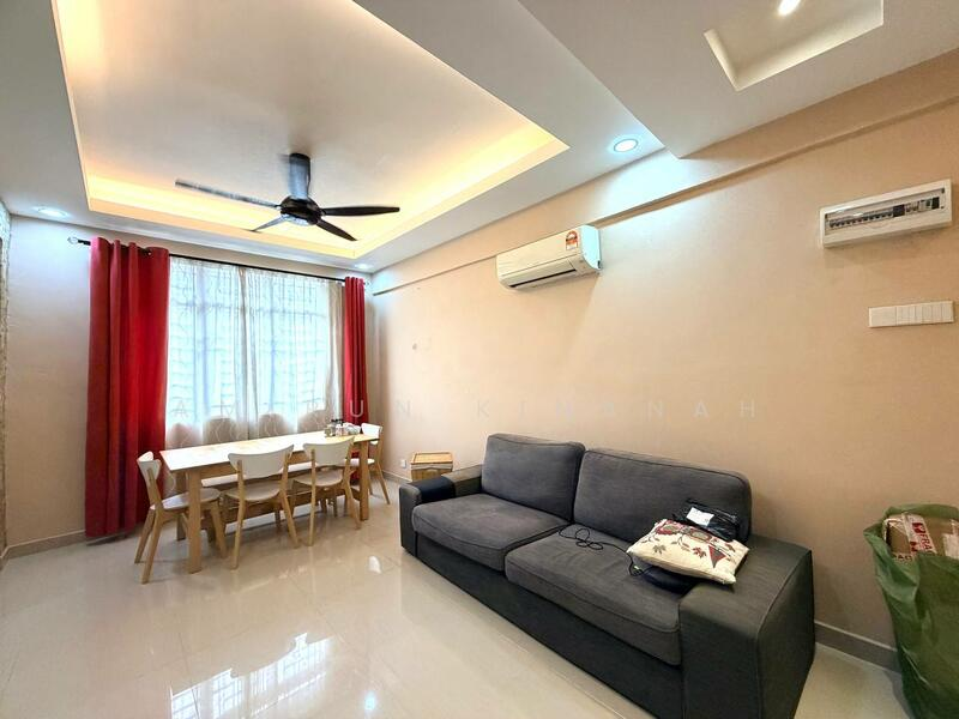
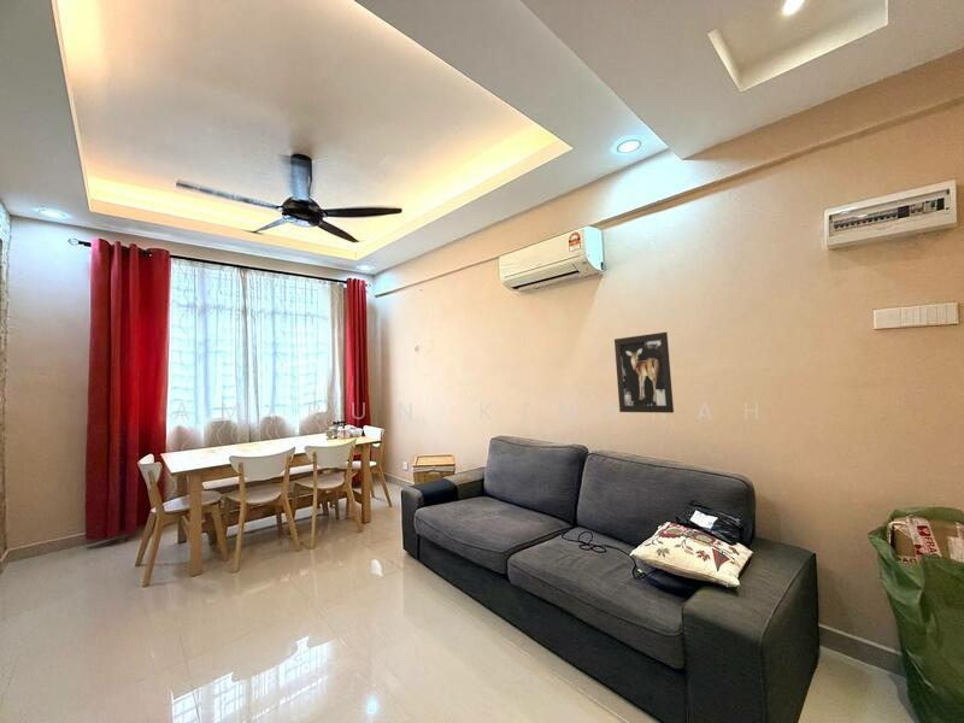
+ wall art (642, 374)
